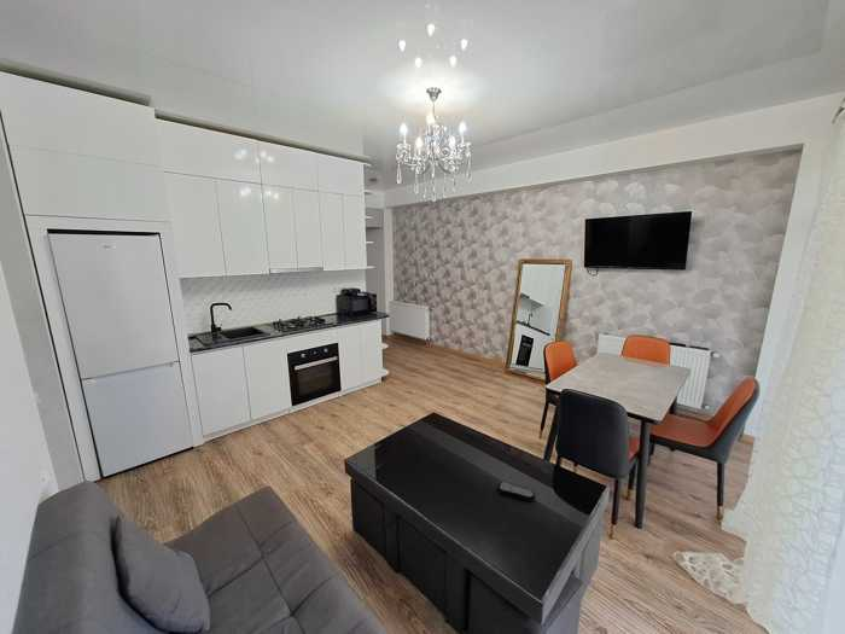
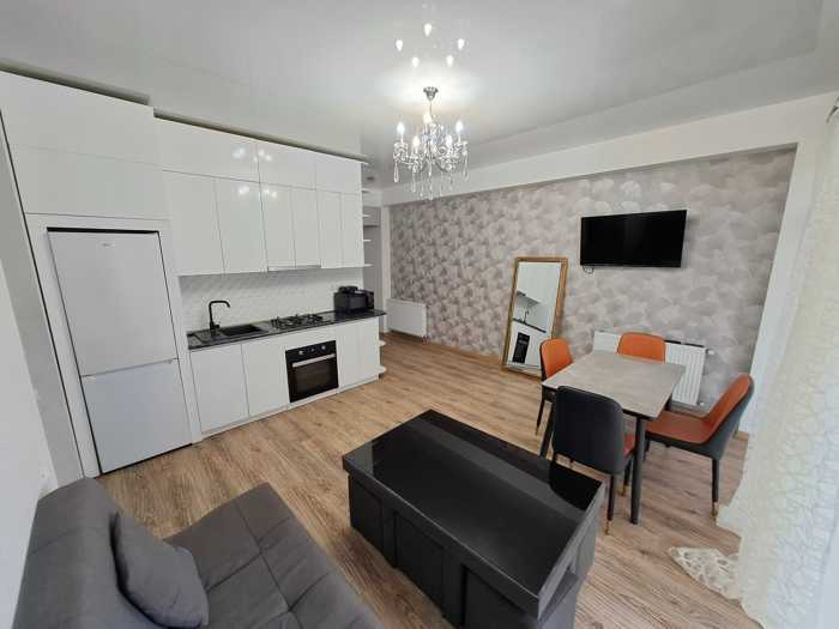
- remote control (515, 490)
